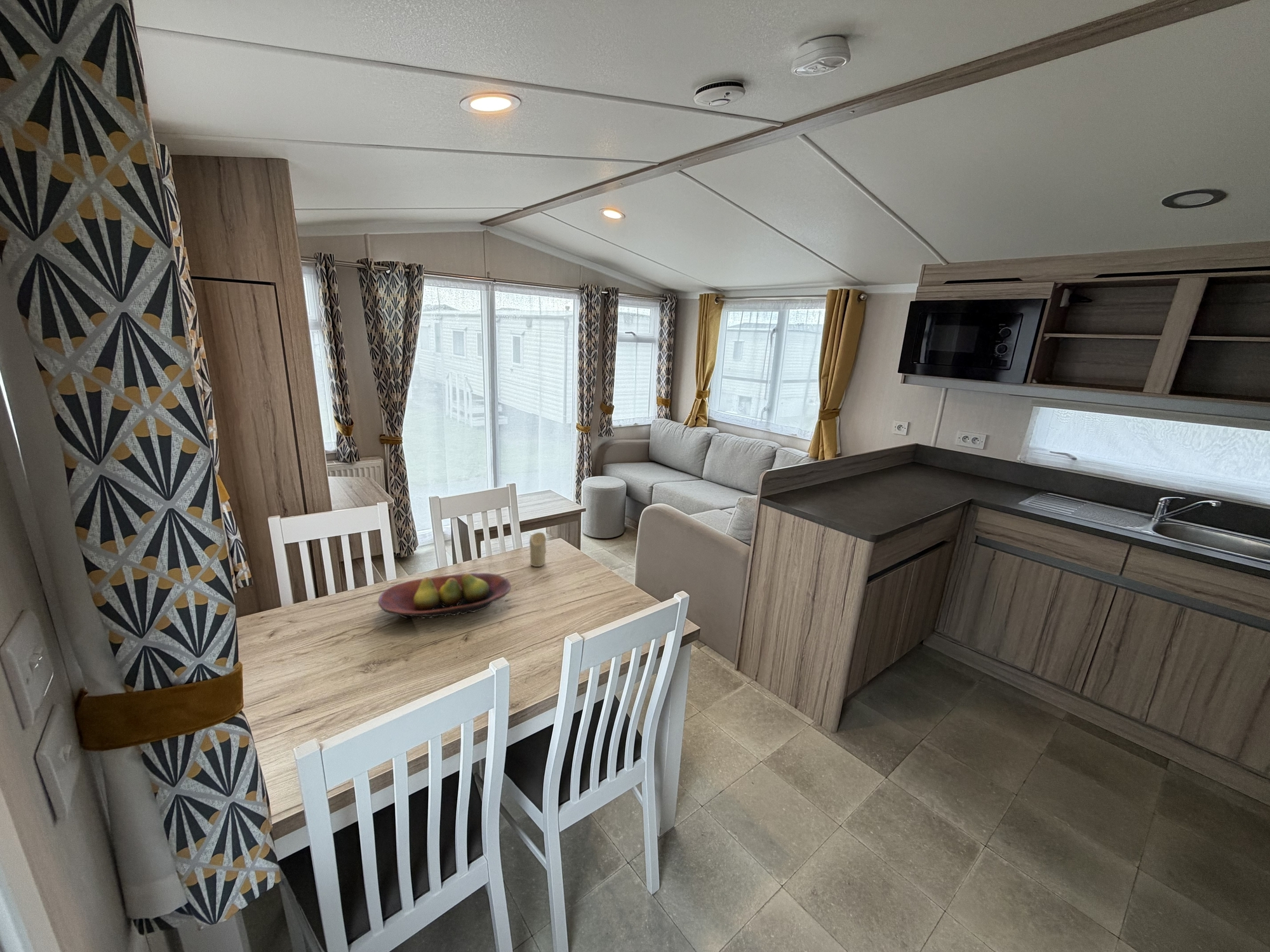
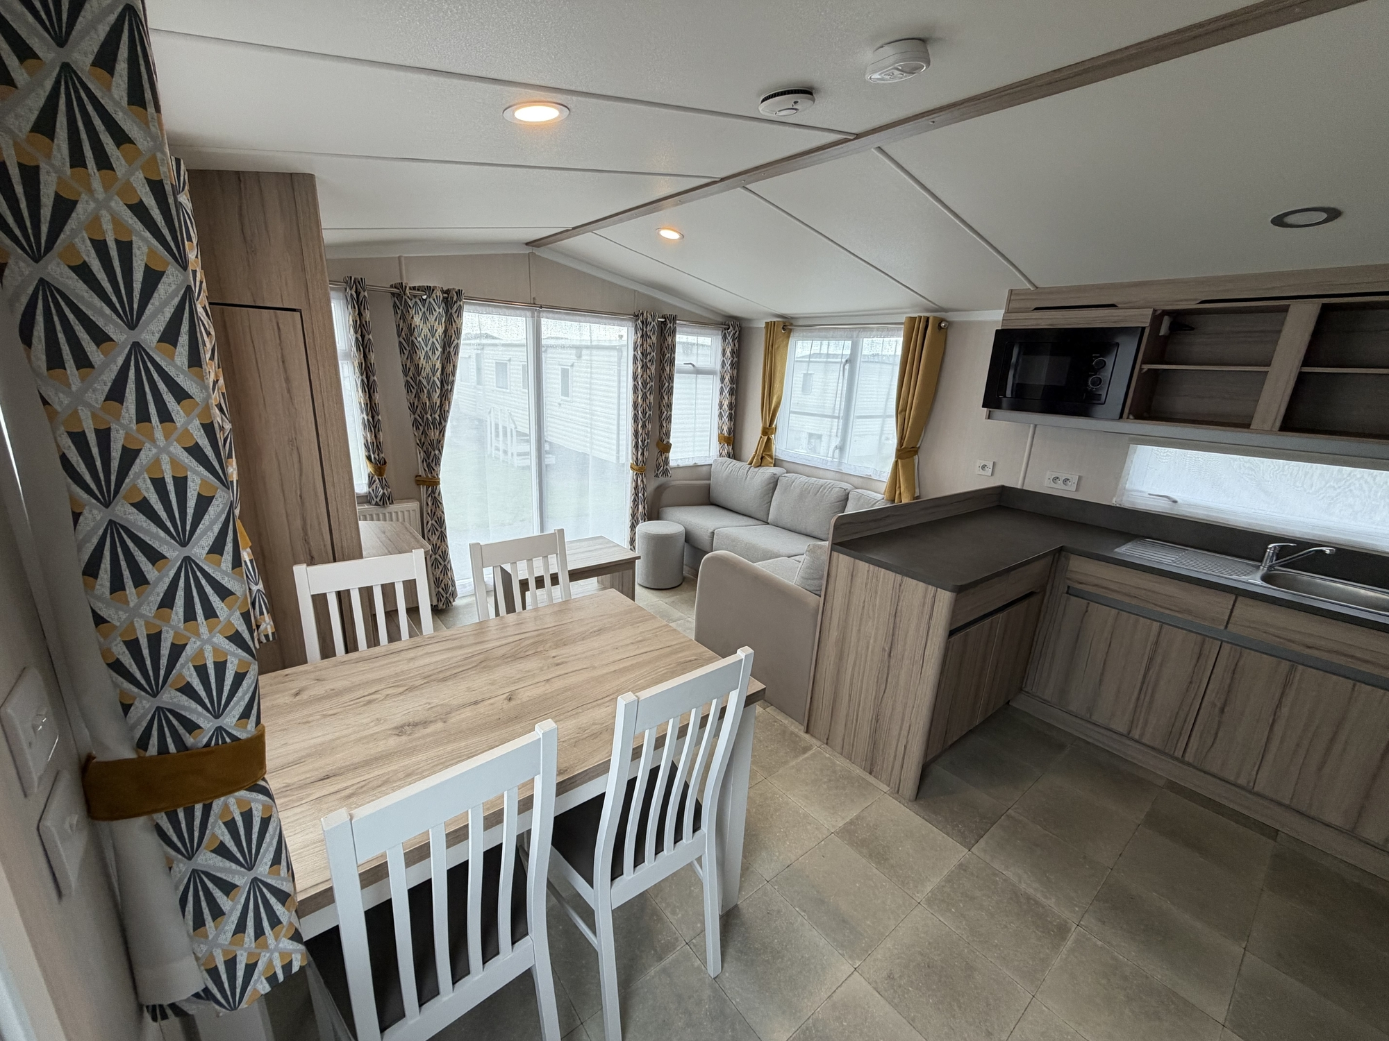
- fruit bowl (447, 592)
- candle (537, 549)
